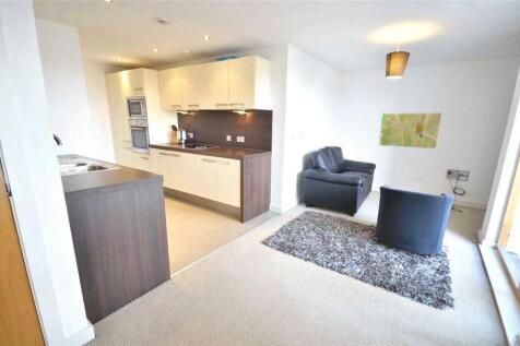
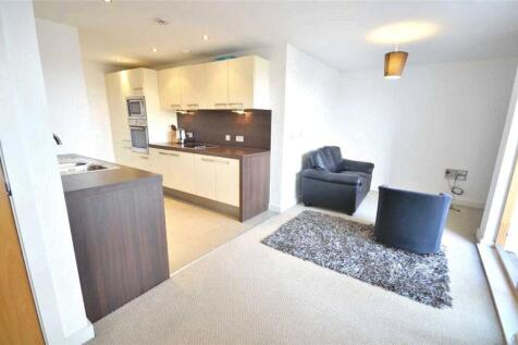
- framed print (407, 130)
